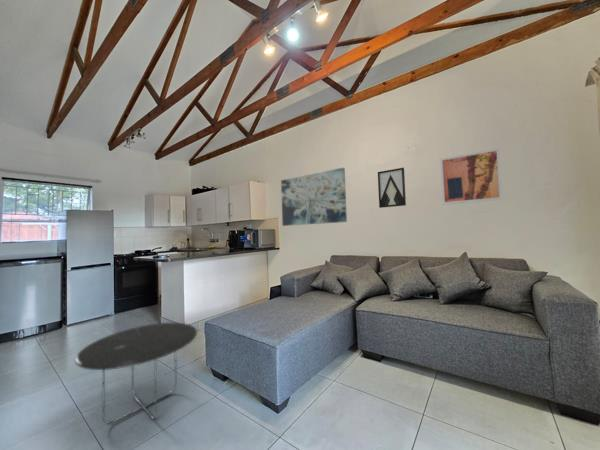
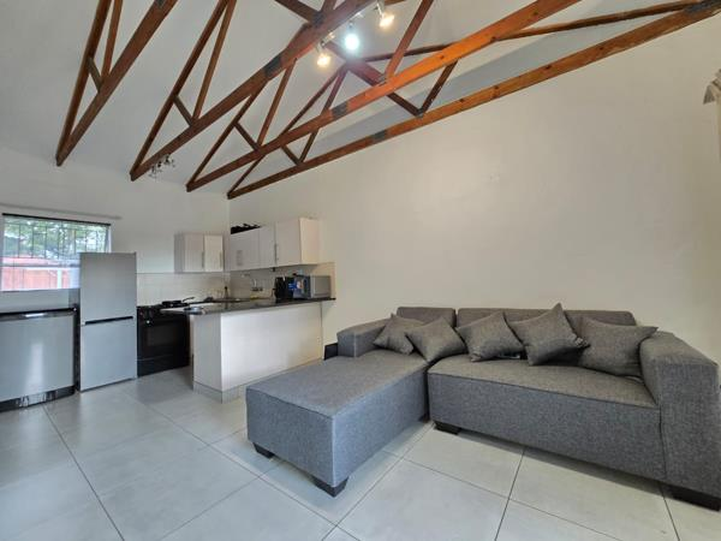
- wall art (391, 188)
- wall art (469, 178)
- wall art (311, 199)
- side table (133, 374)
